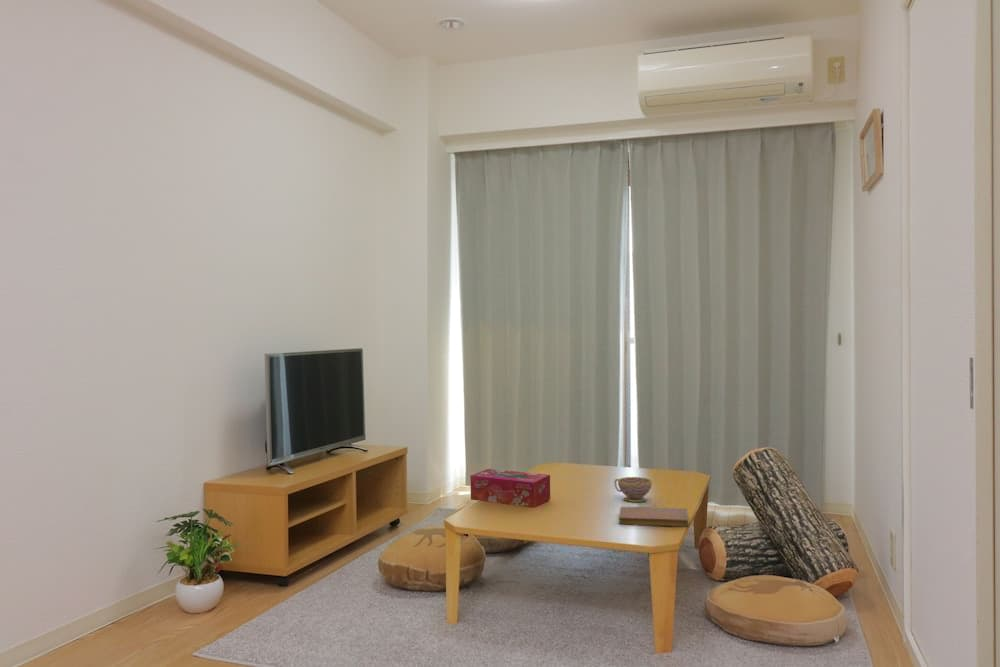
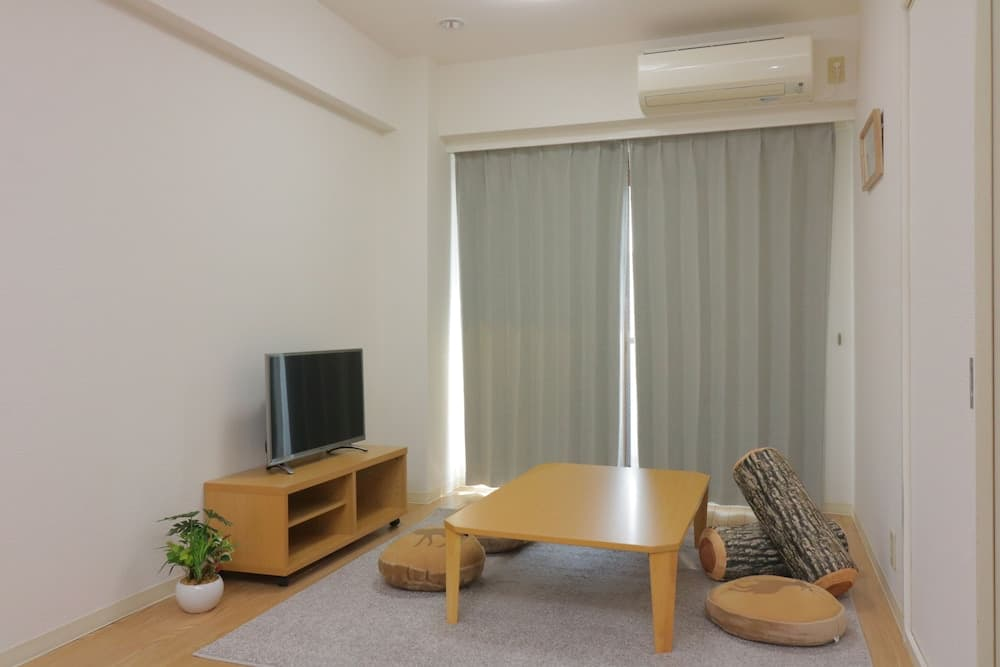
- notebook (653, 516)
- teacup (633, 489)
- tissue box (510, 487)
